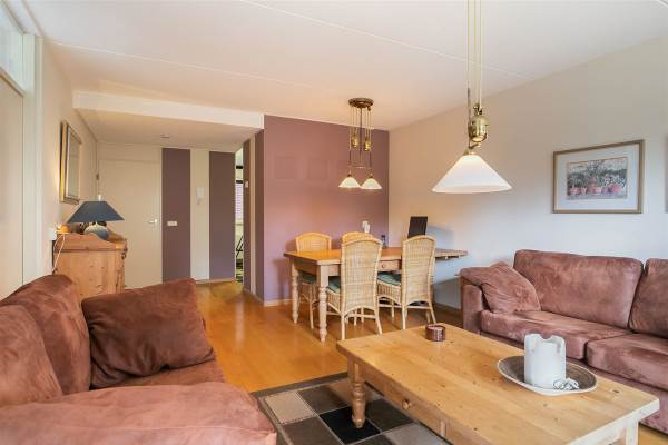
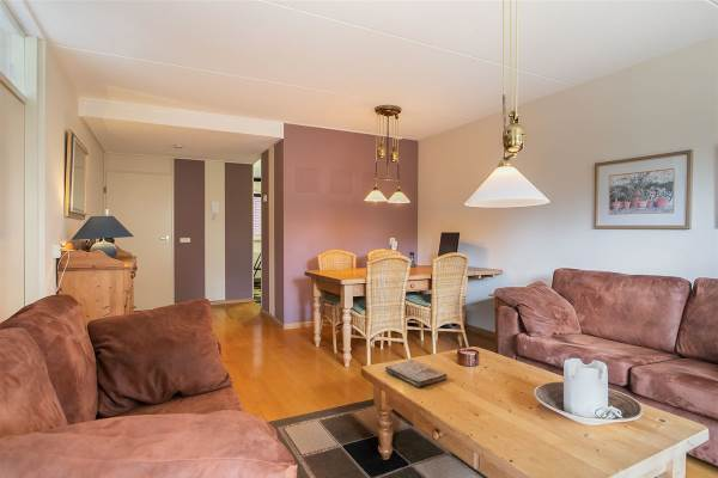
+ book (415, 372)
